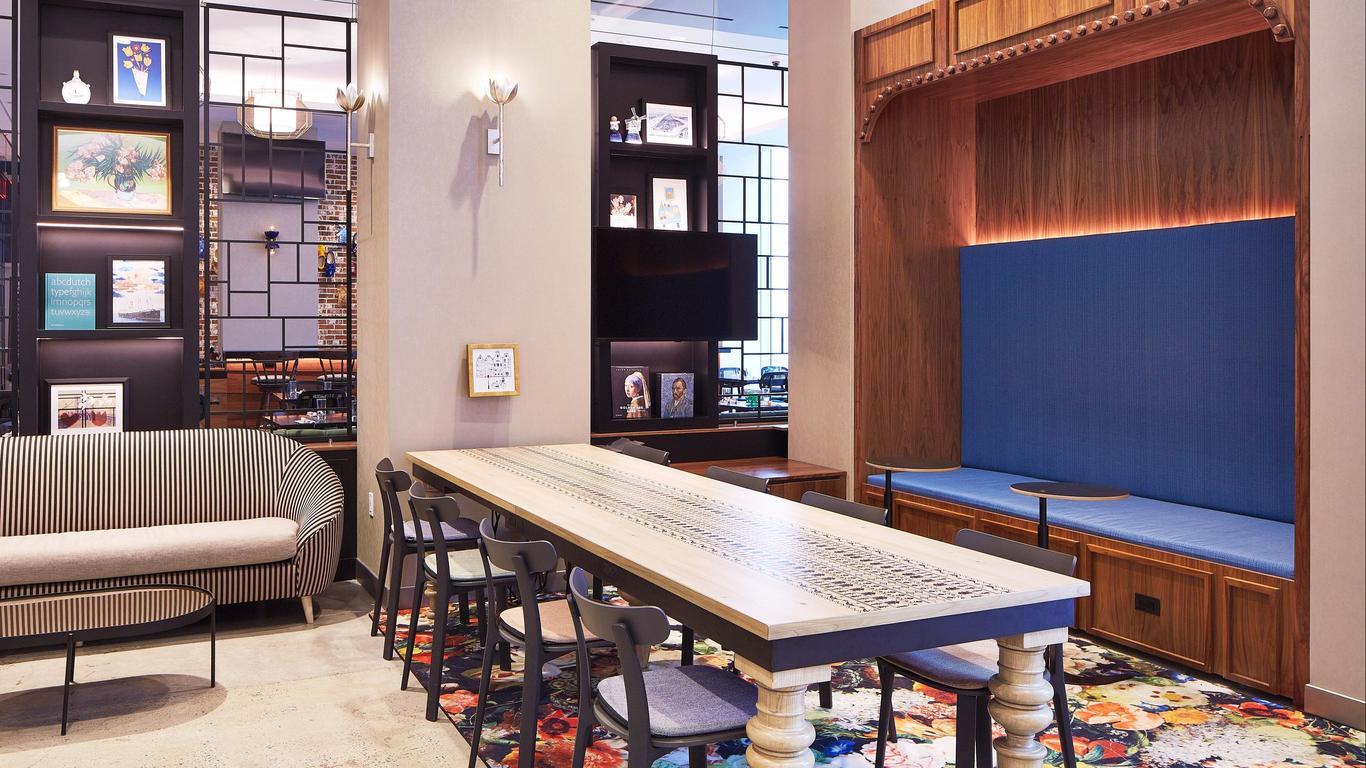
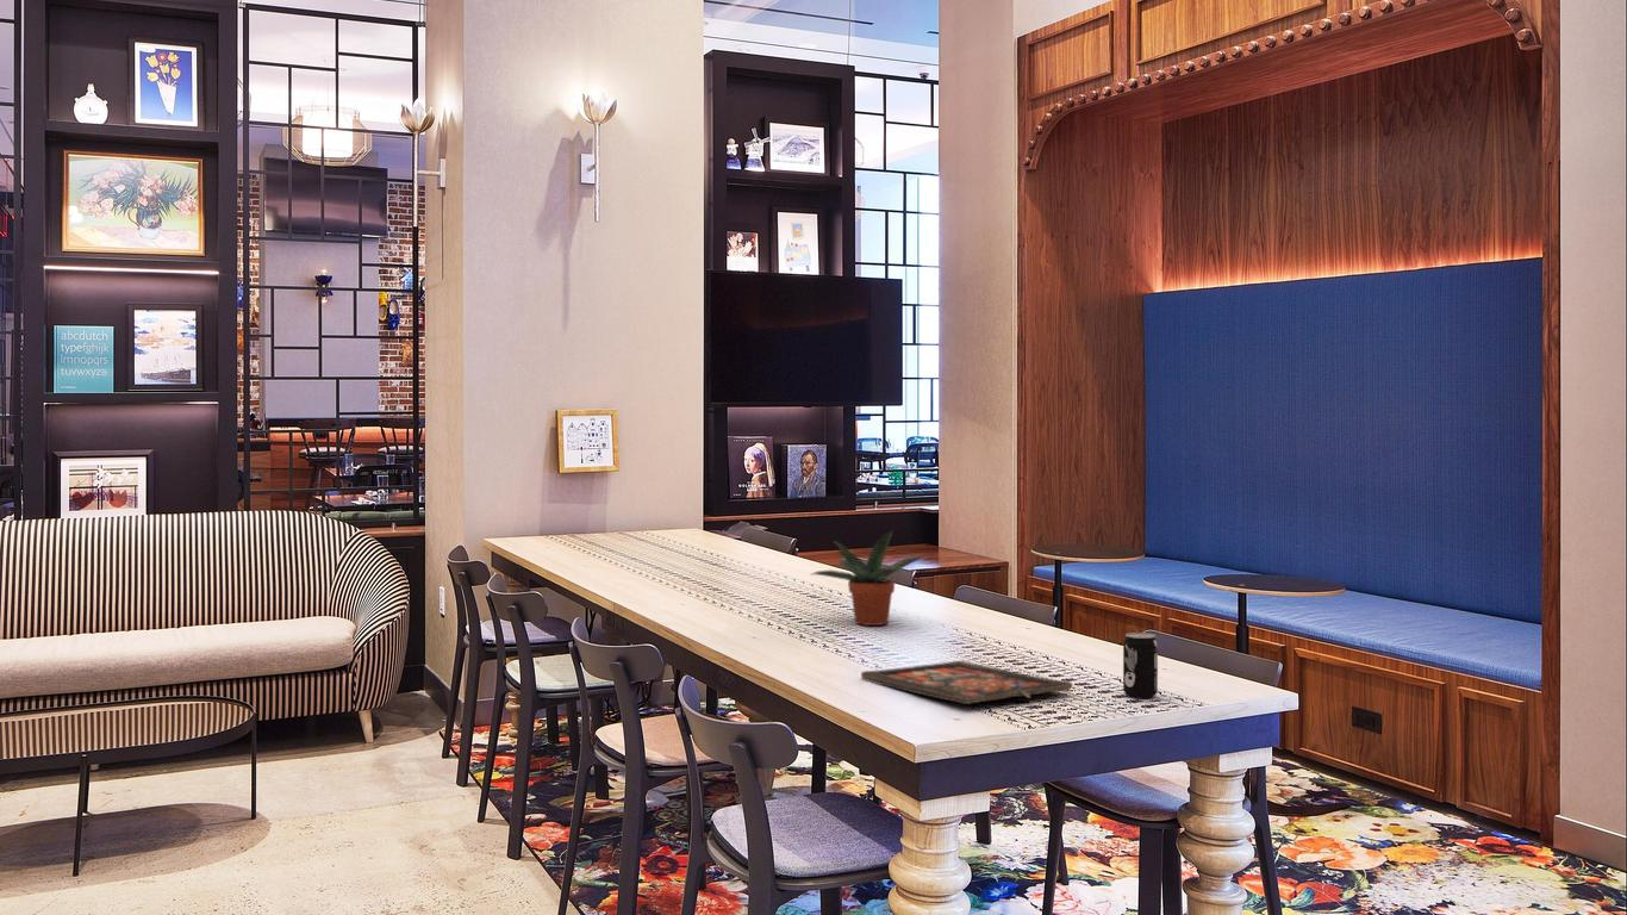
+ board game (965, 681)
+ beverage can (1140, 665)
+ potted plant (871, 575)
